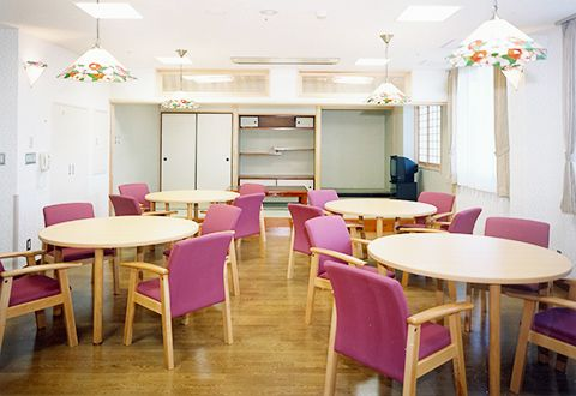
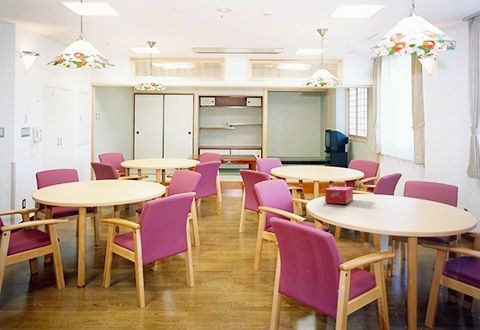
+ tissue box (339, 194)
